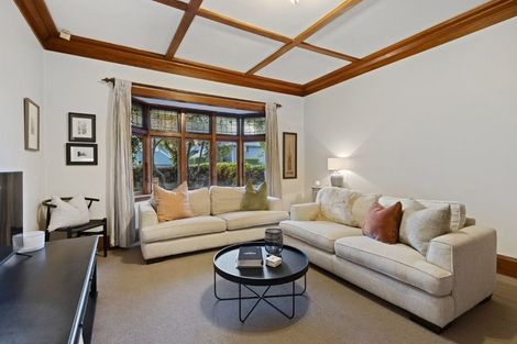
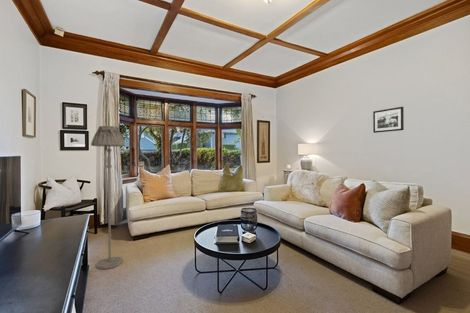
+ floor lamp (109, 195)
+ picture frame (387, 120)
